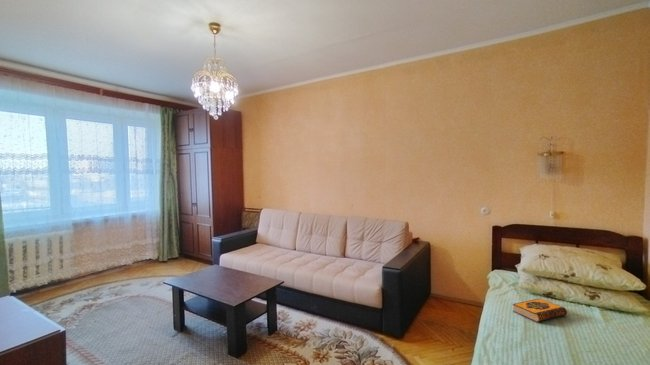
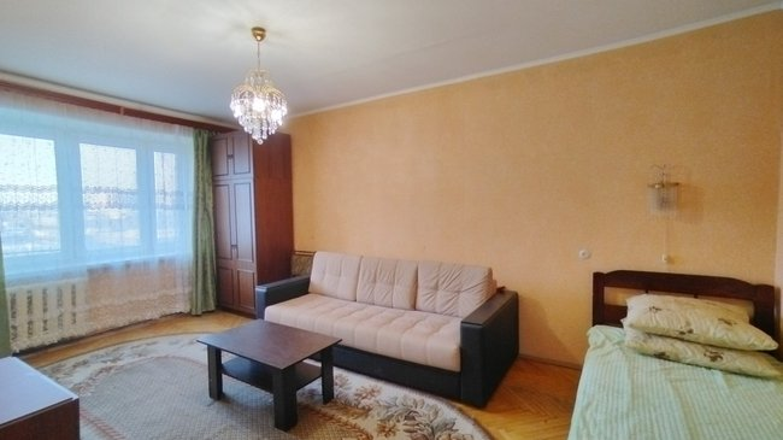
- hardback book (539, 309)
